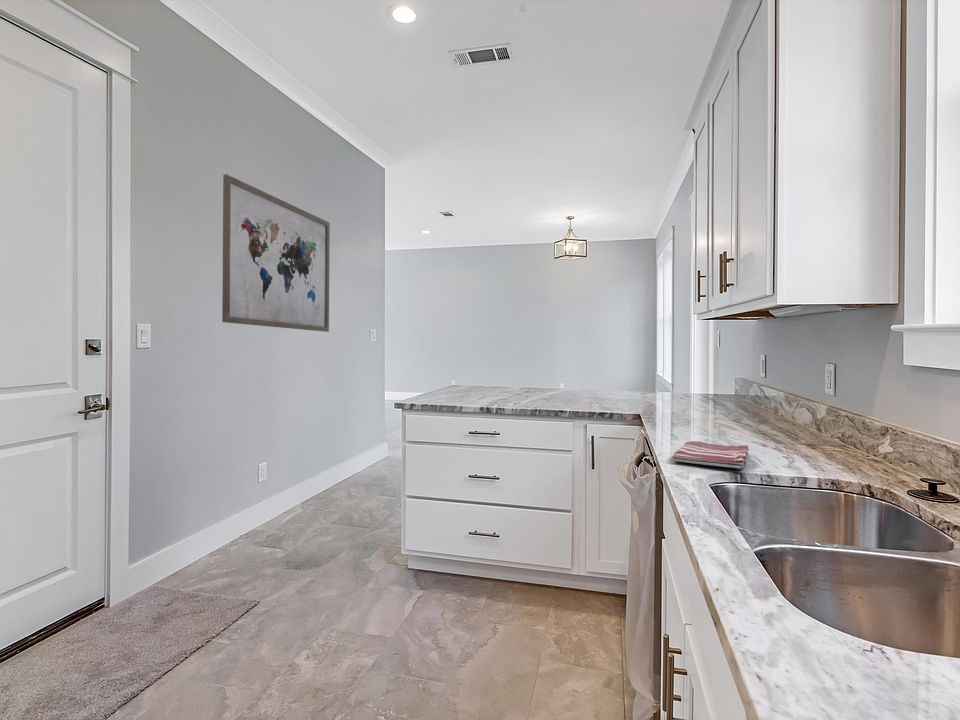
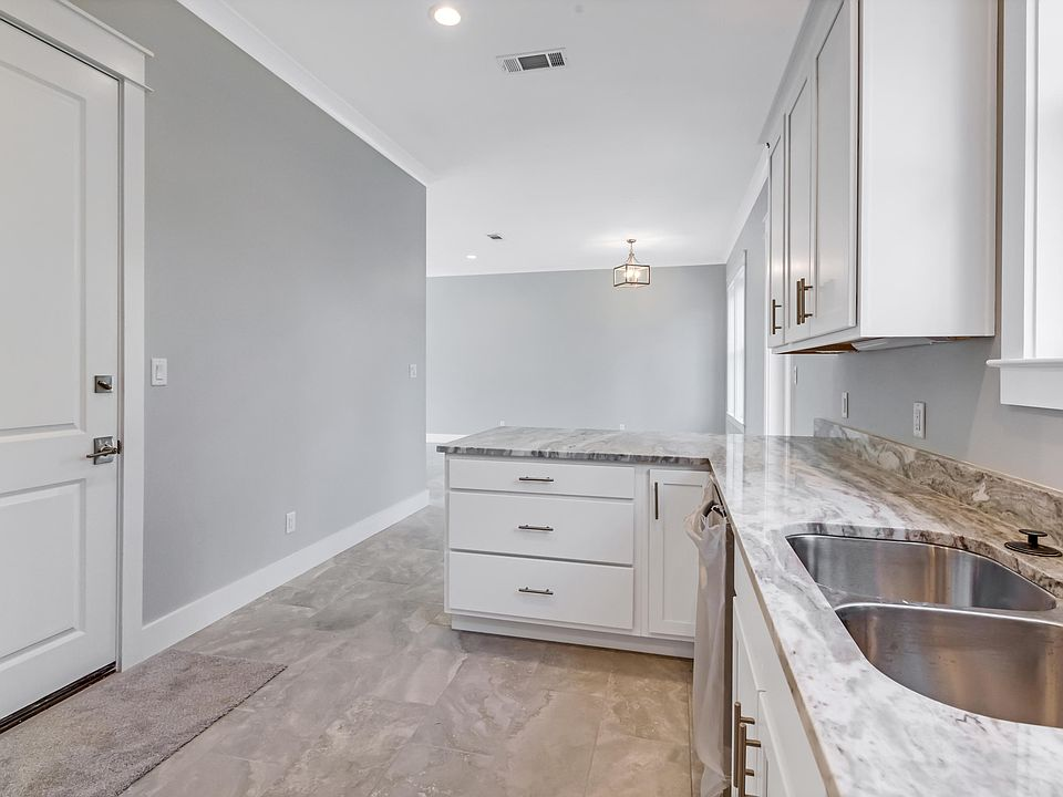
- dish towel (711, 453)
- wall art (284, 265)
